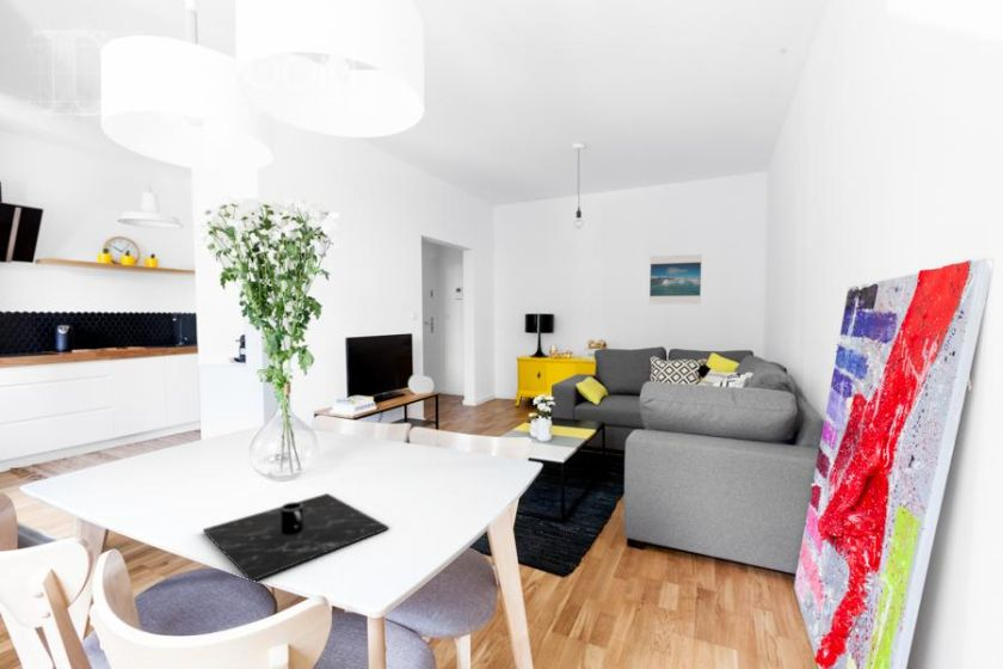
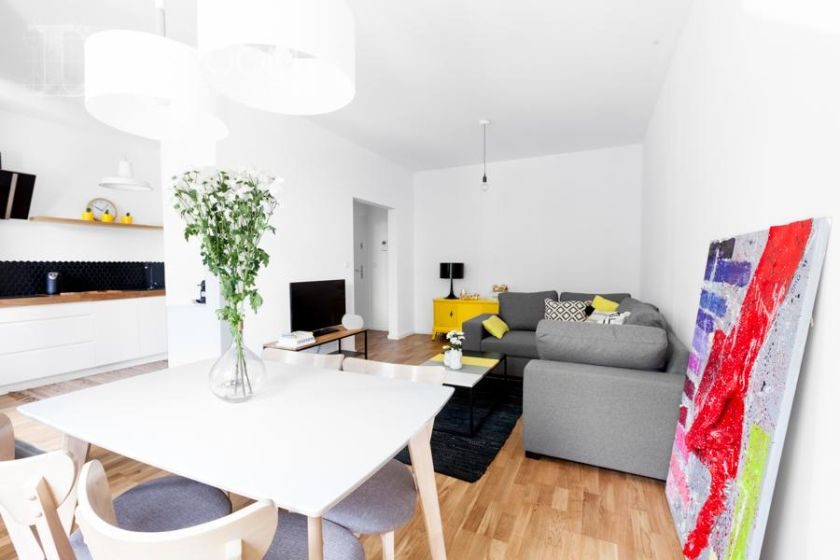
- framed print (675, 280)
- placemat (296, 516)
